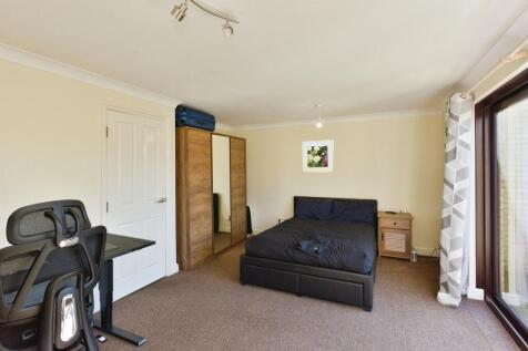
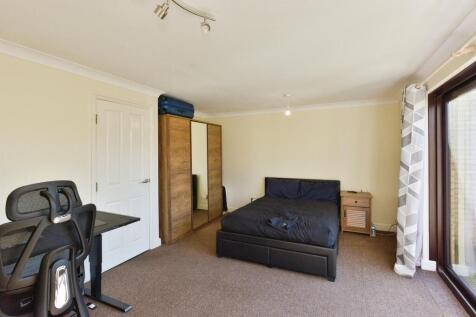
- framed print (317, 156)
